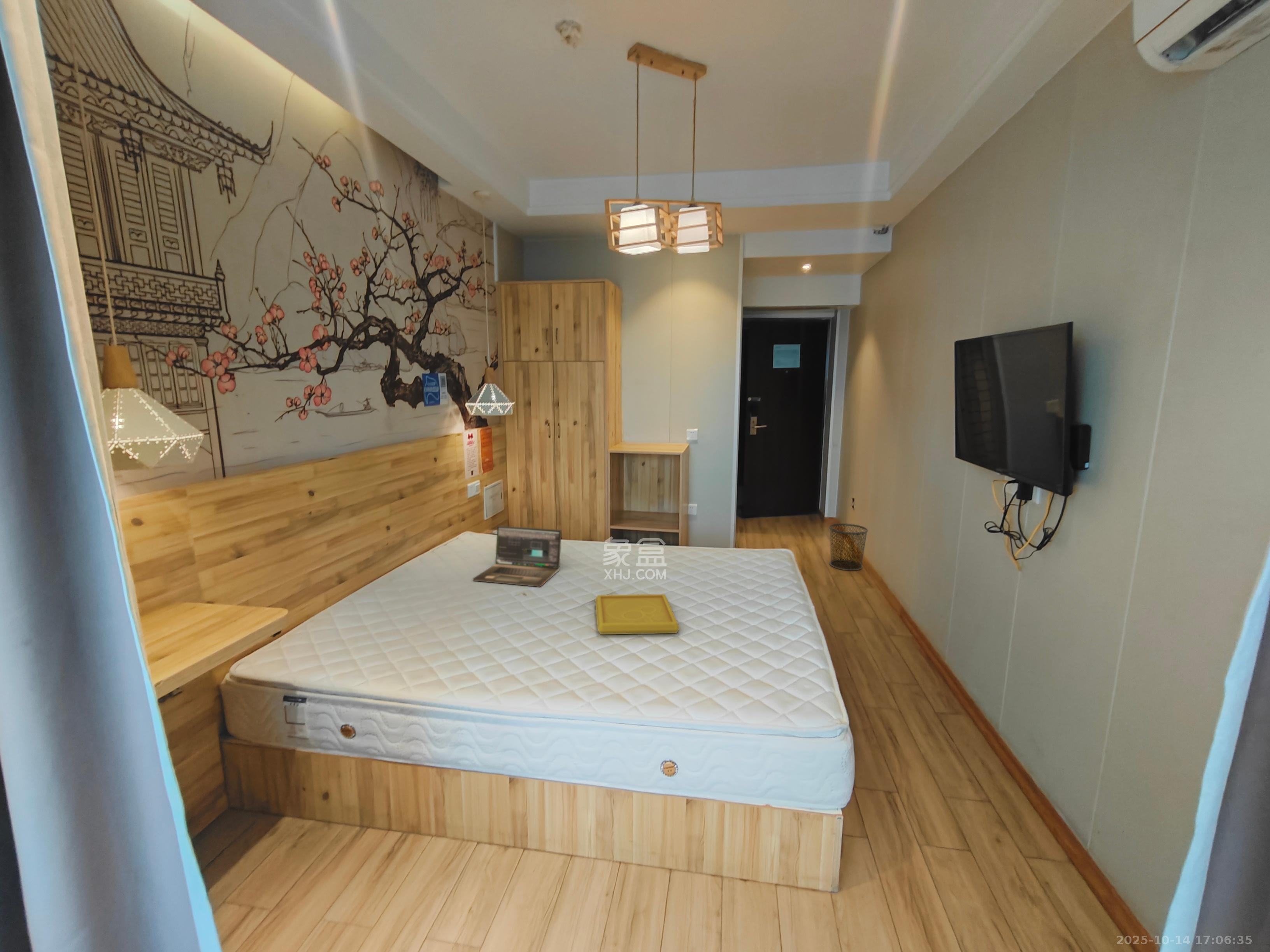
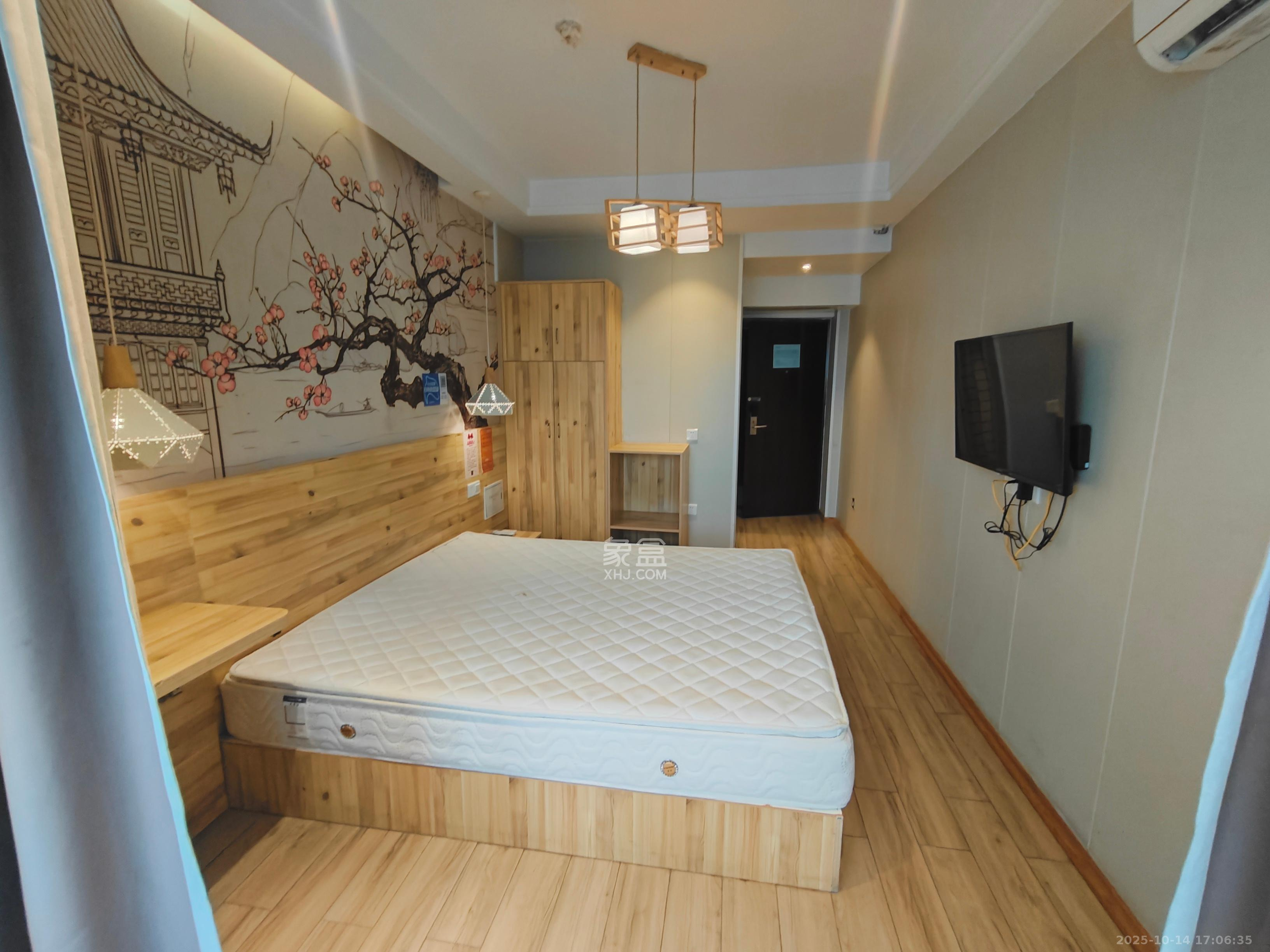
- waste bin (847, 546)
- serving tray (635, 613)
- laptop (518, 555)
